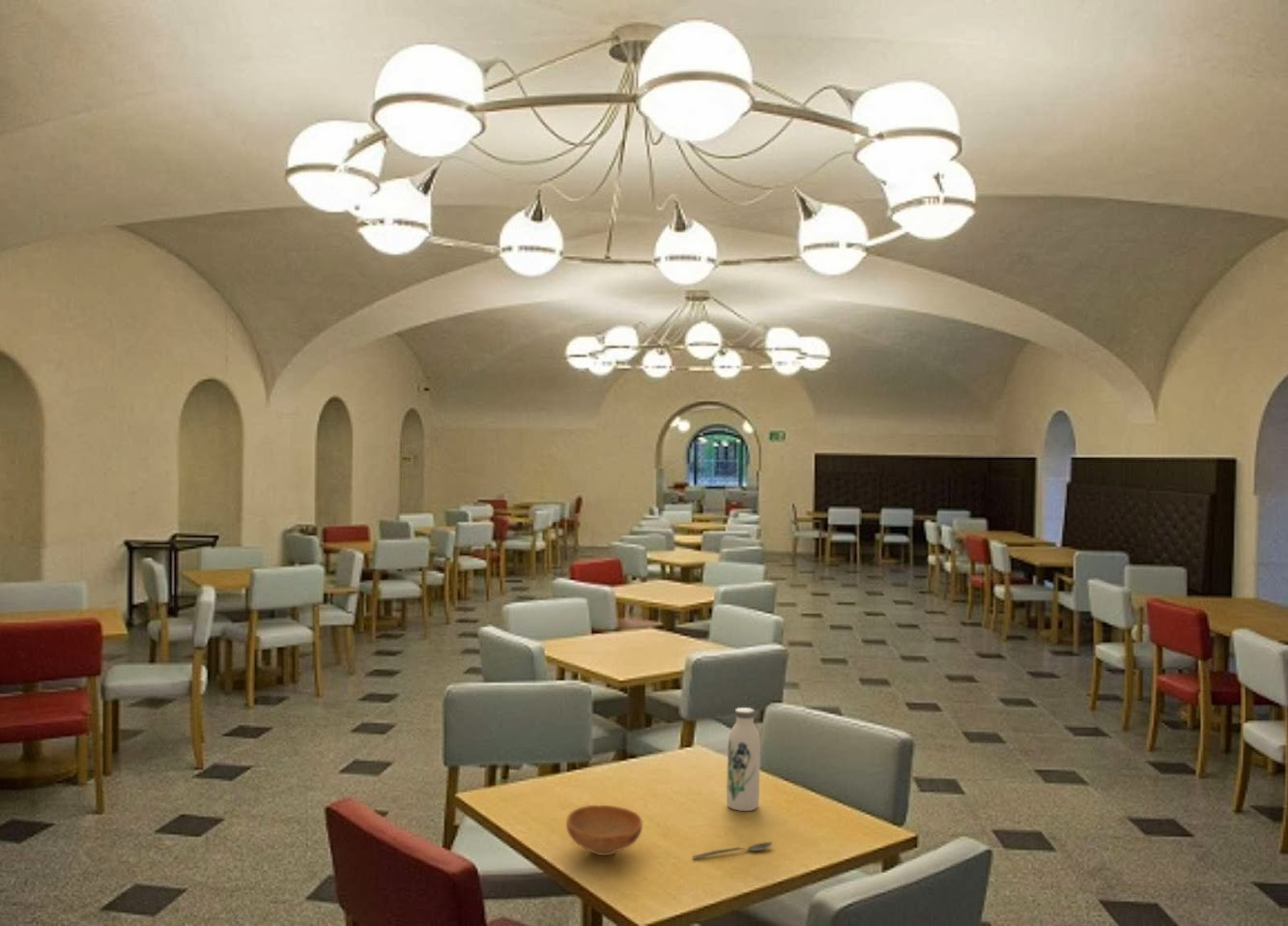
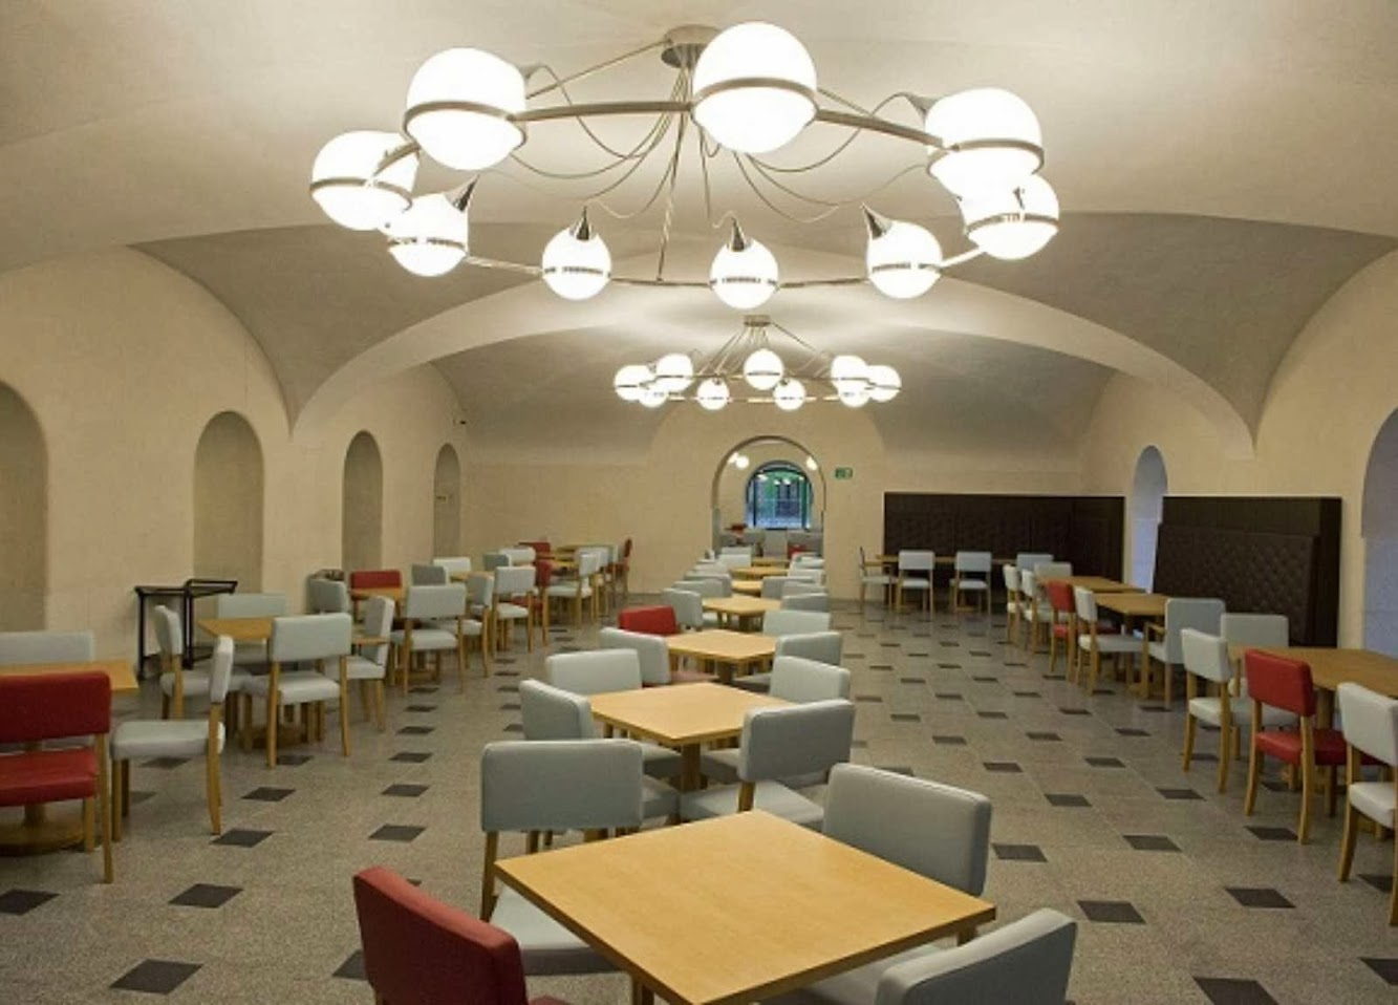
- spoon (732, 850)
- bowl (604, 834)
- water bottle (743, 757)
